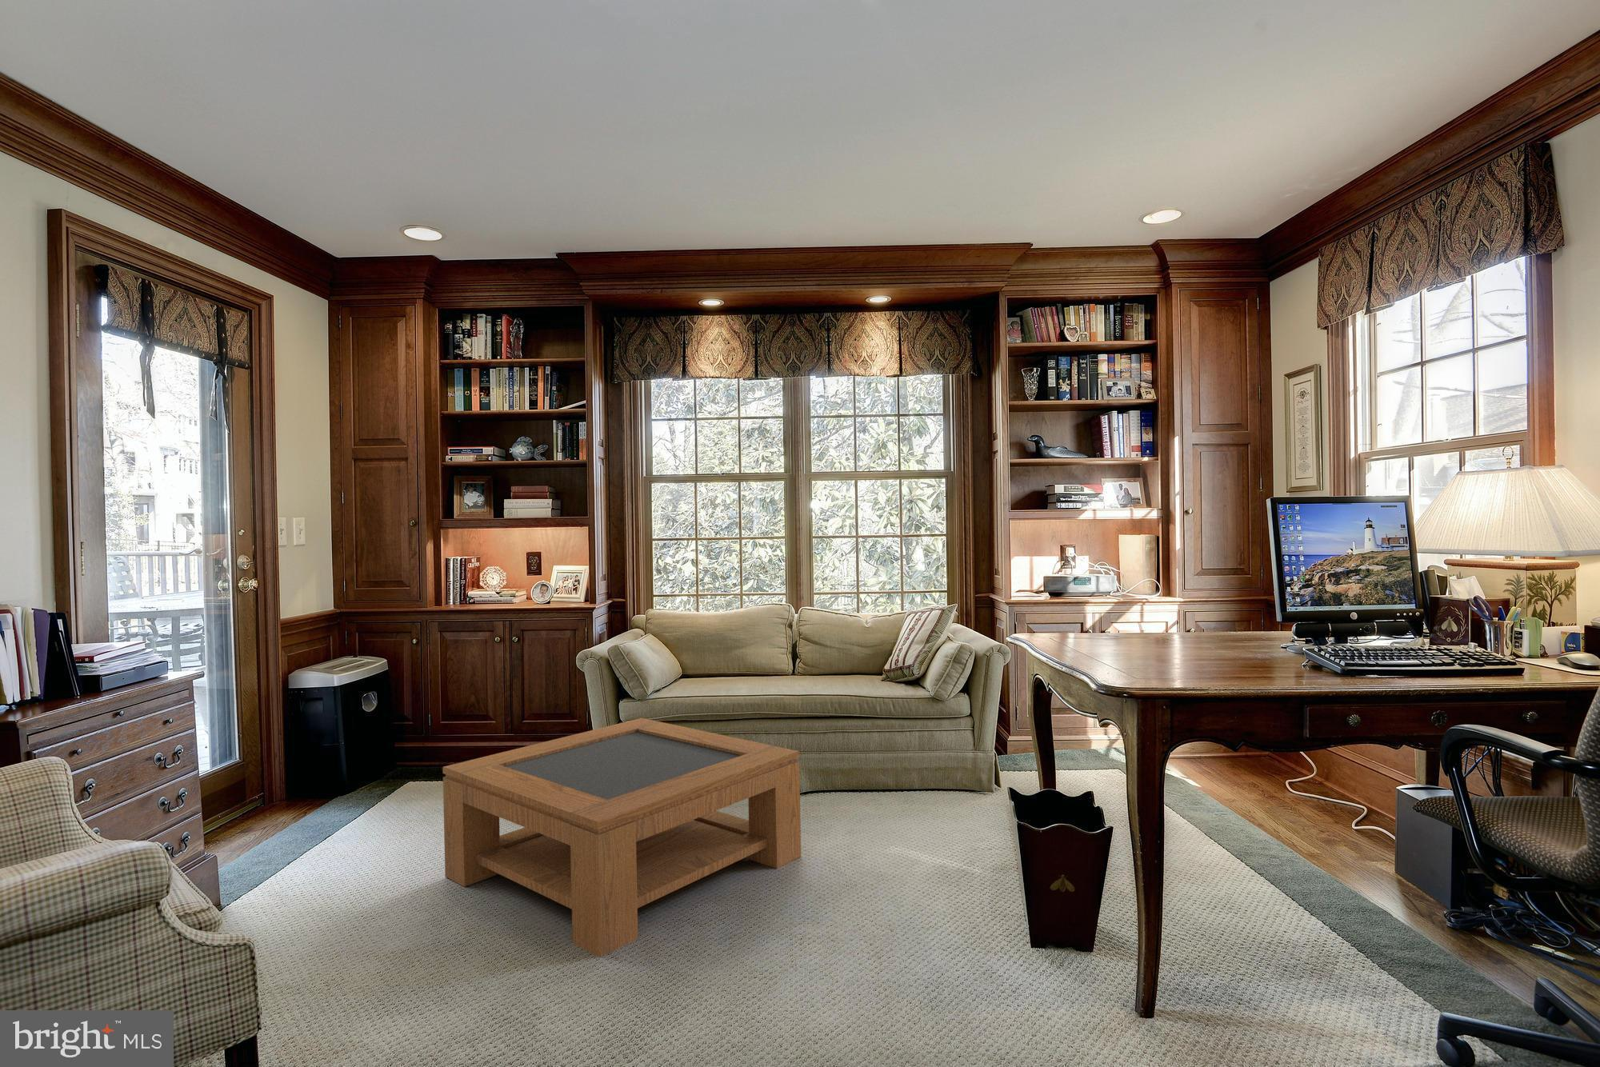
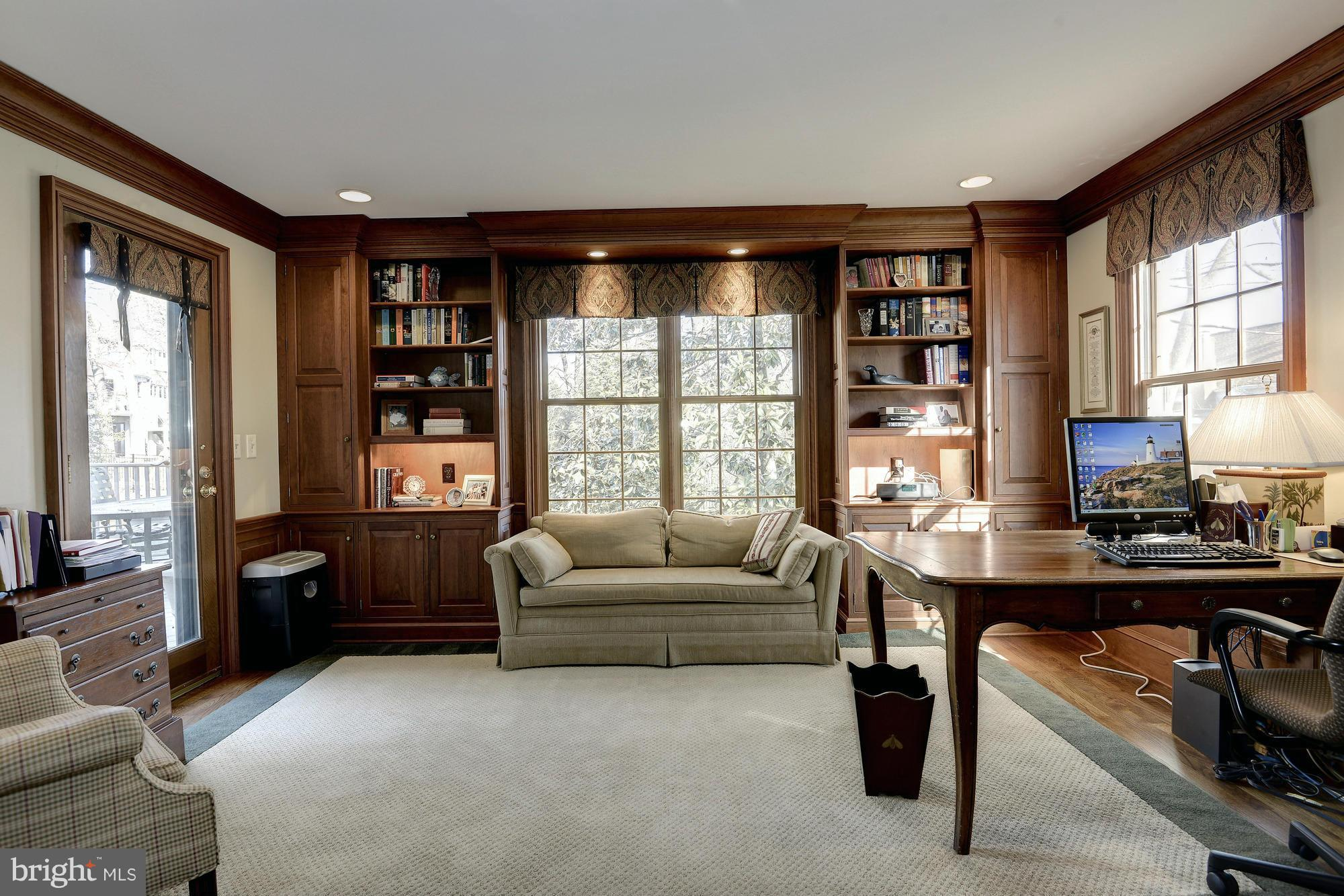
- coffee table (626, 812)
